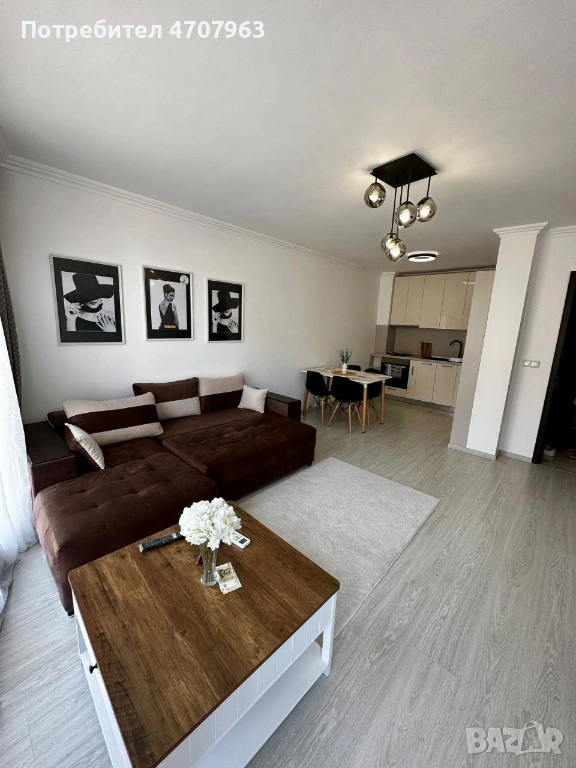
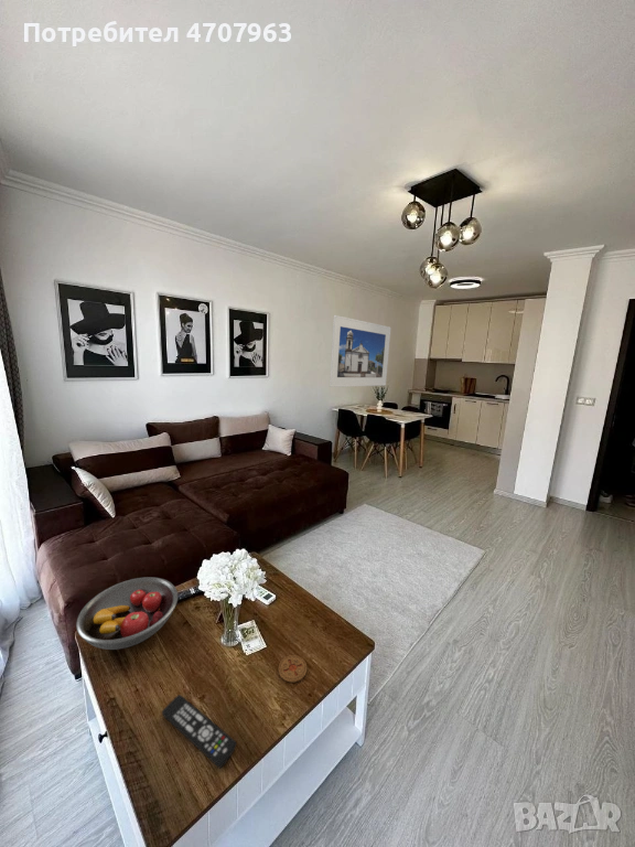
+ fruit bowl (130, 613)
+ remote control (197, 729)
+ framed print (363, 354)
+ coaster (292, 667)
